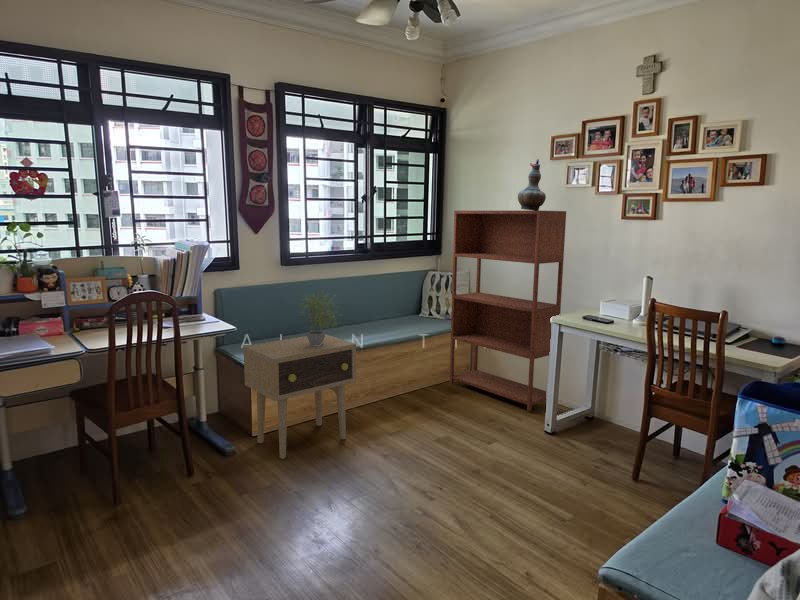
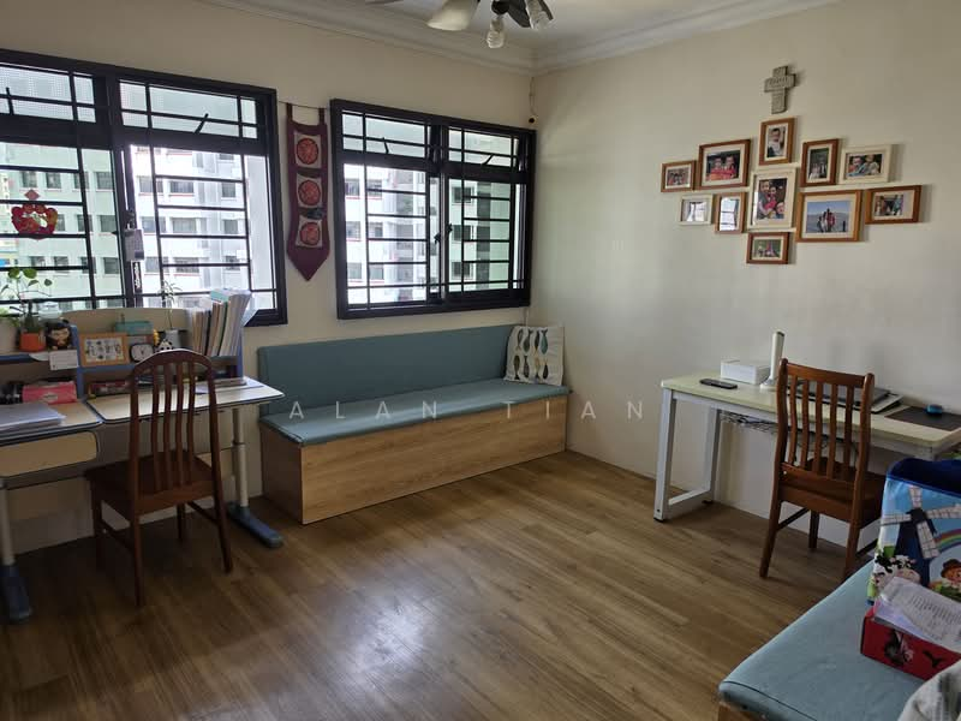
- side table (302, 394)
- bookshelf (503, 304)
- decorative vase (532, 184)
- potted plant (320, 315)
